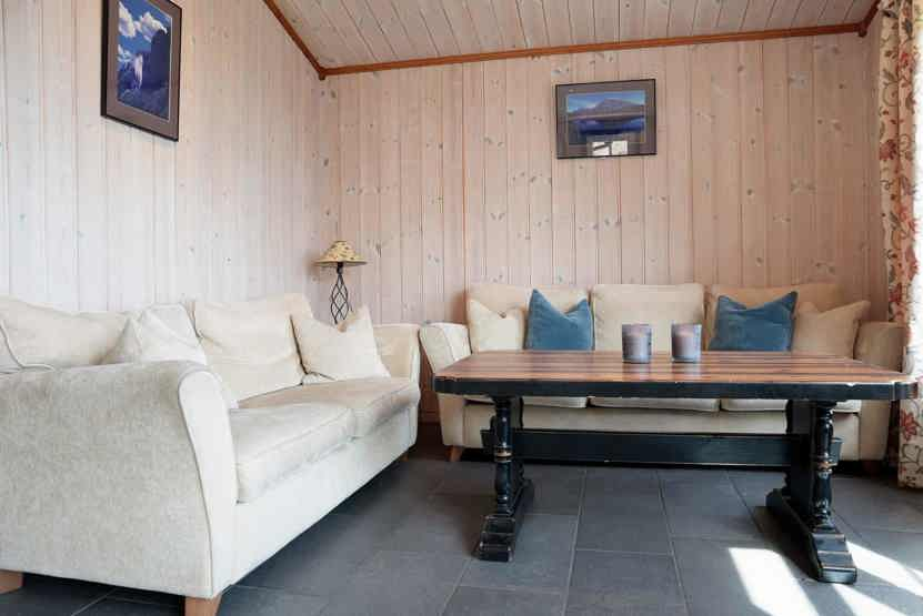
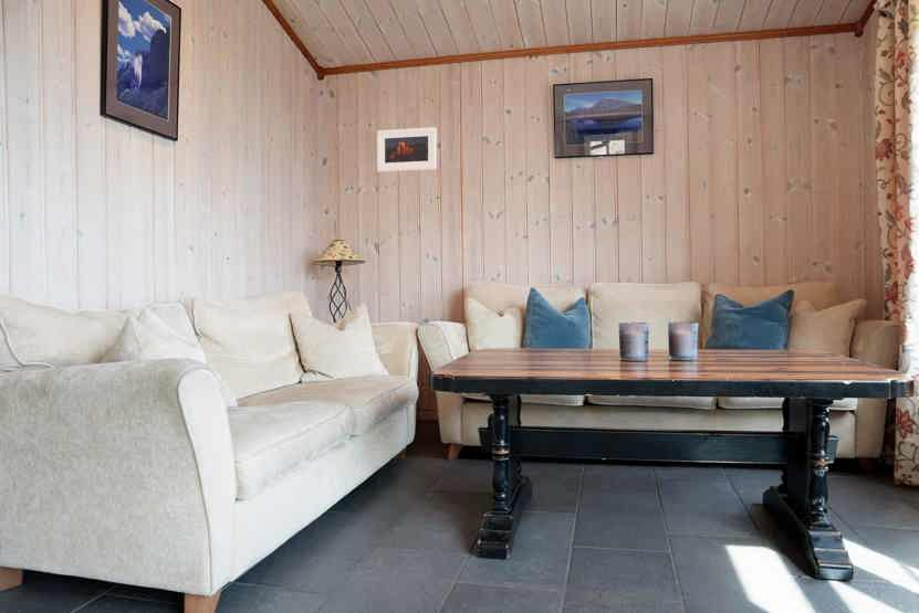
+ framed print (406, 149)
